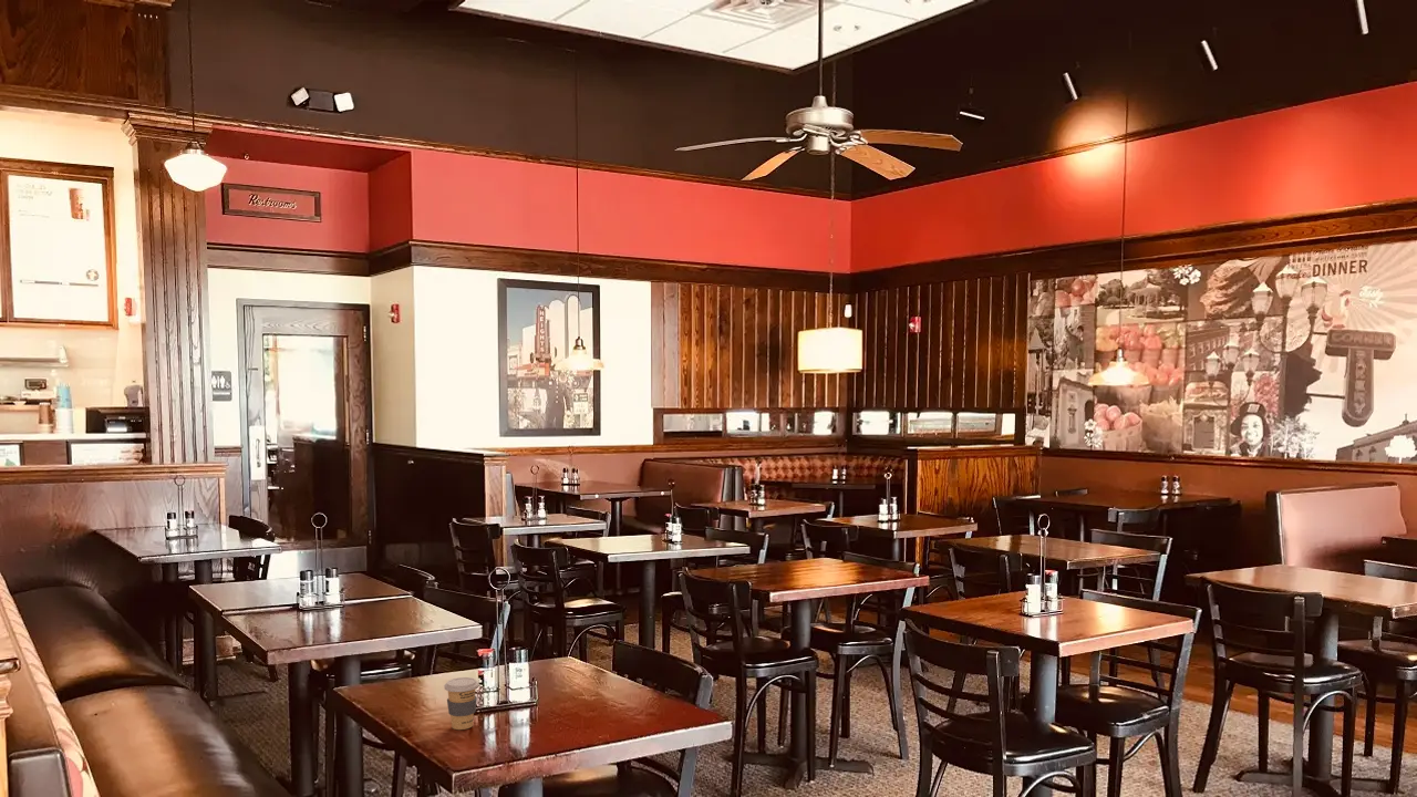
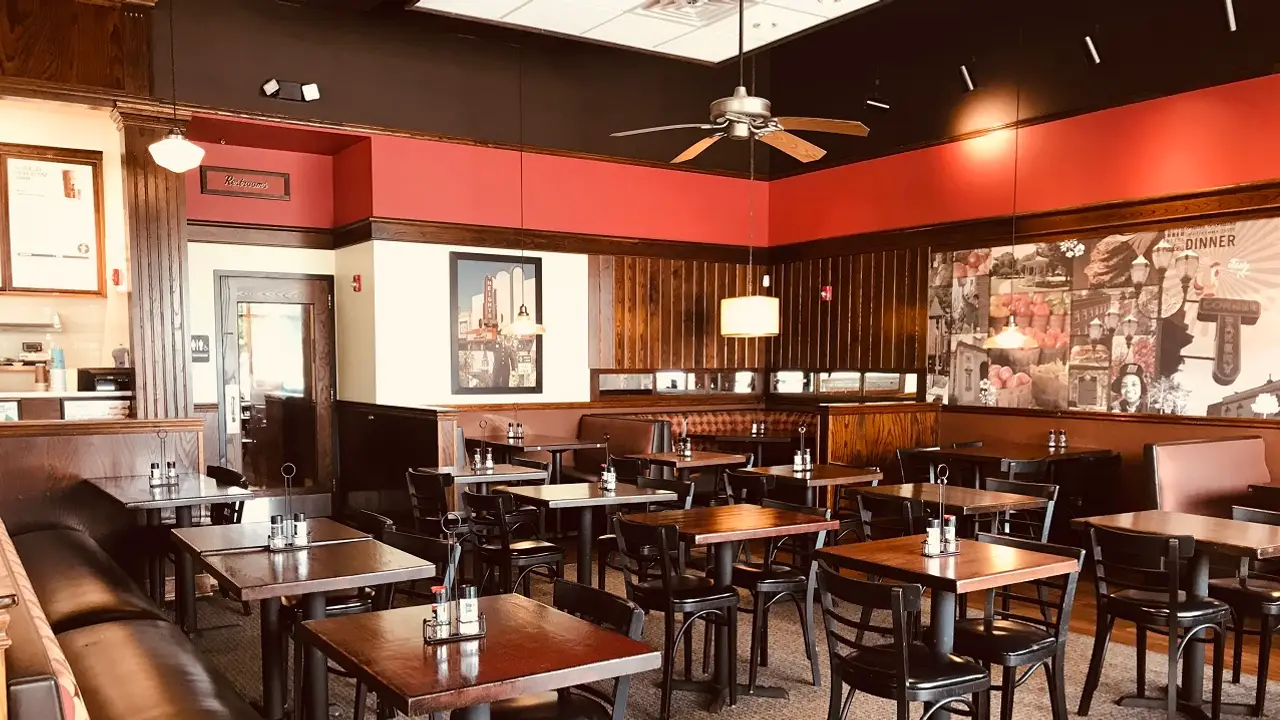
- coffee cup (462, 703)
